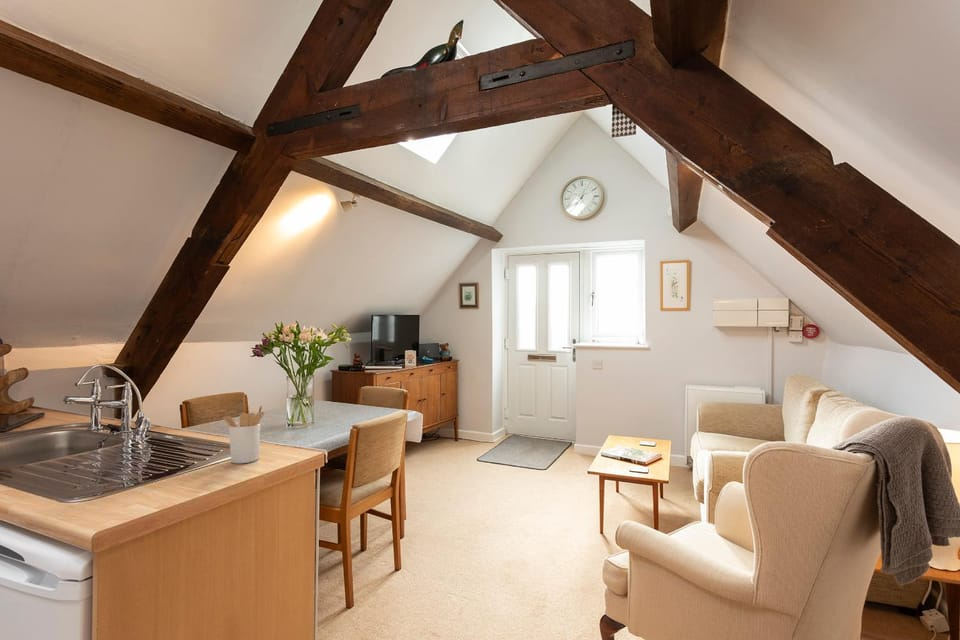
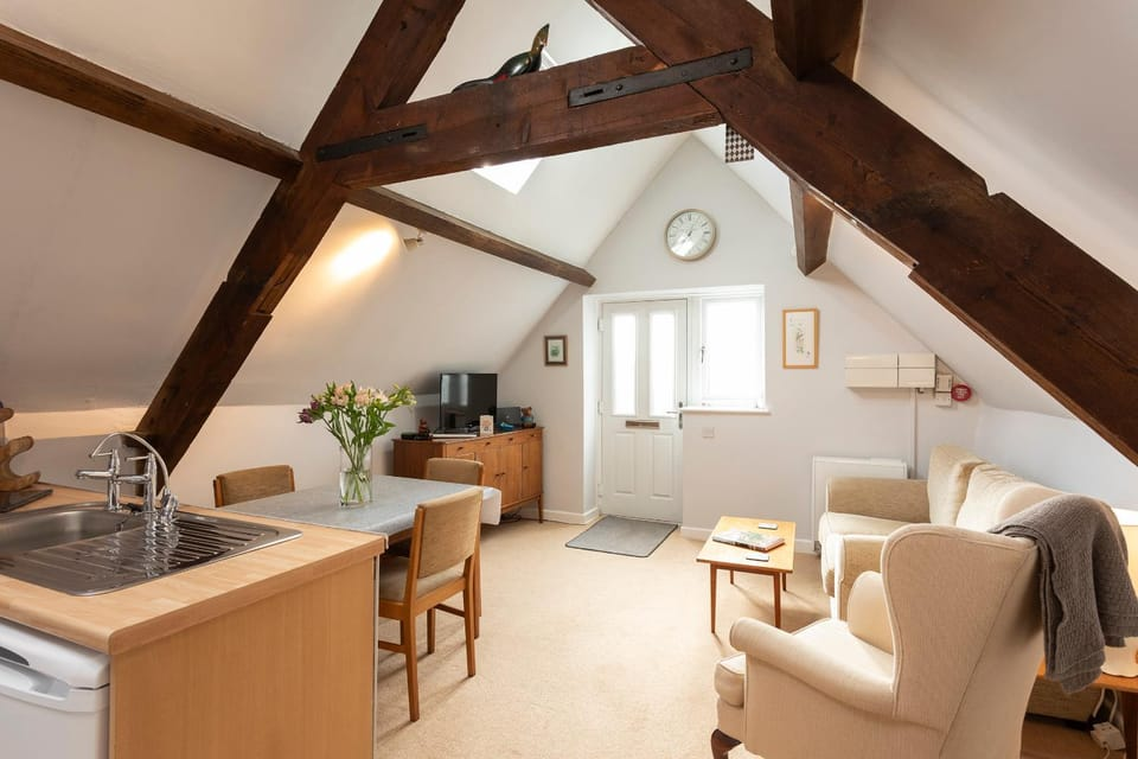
- utensil holder (247, 434)
